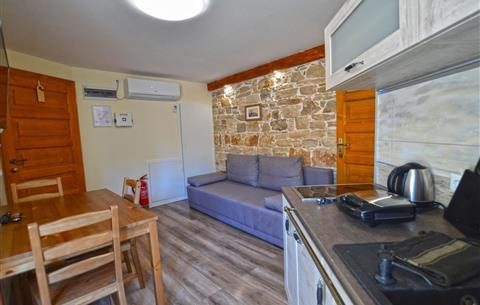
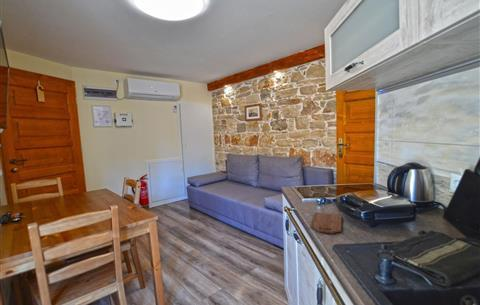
+ cutting board (326, 222)
